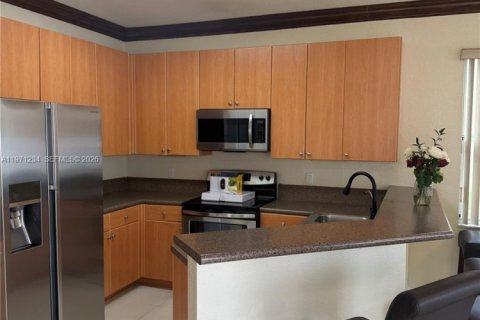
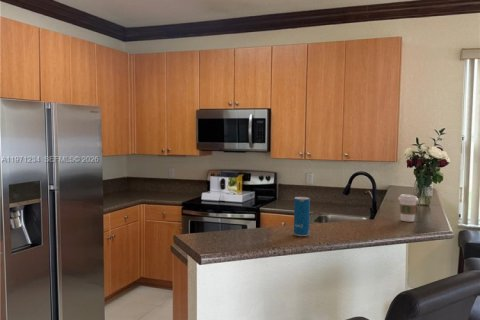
+ beverage can (301, 216)
+ coffee cup (407, 207)
